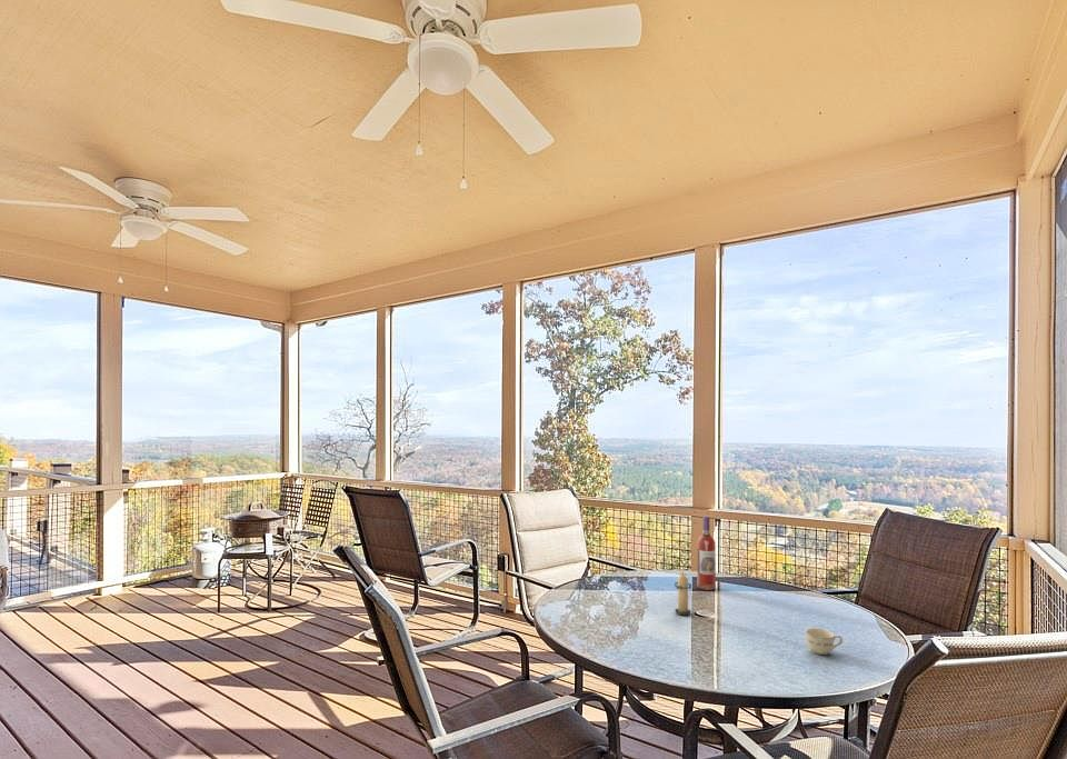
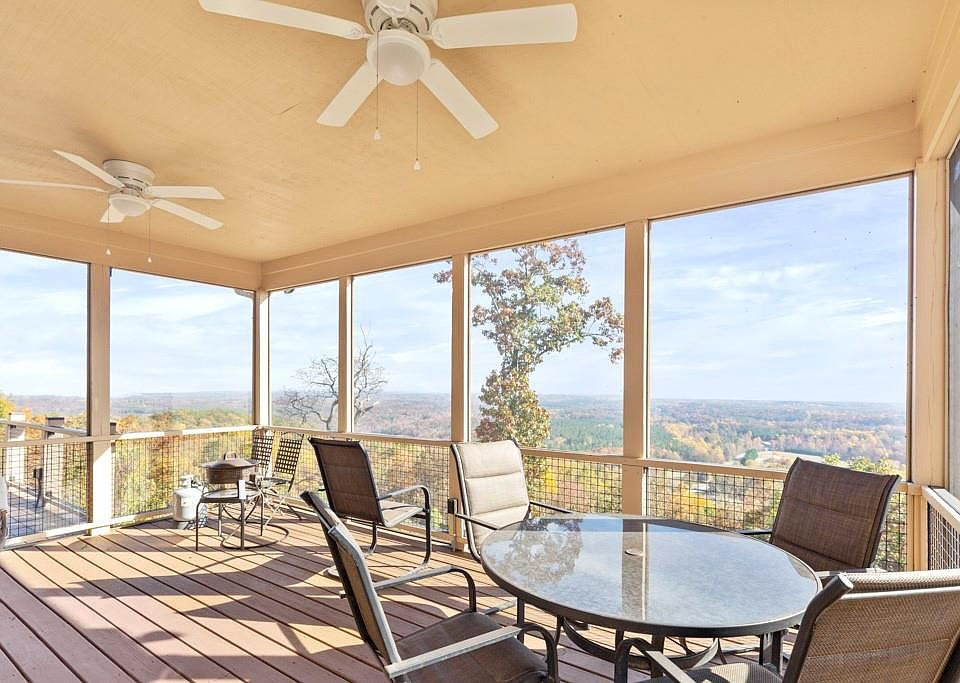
- cup (824, 642)
- candle (682, 592)
- wine bottle (706, 551)
